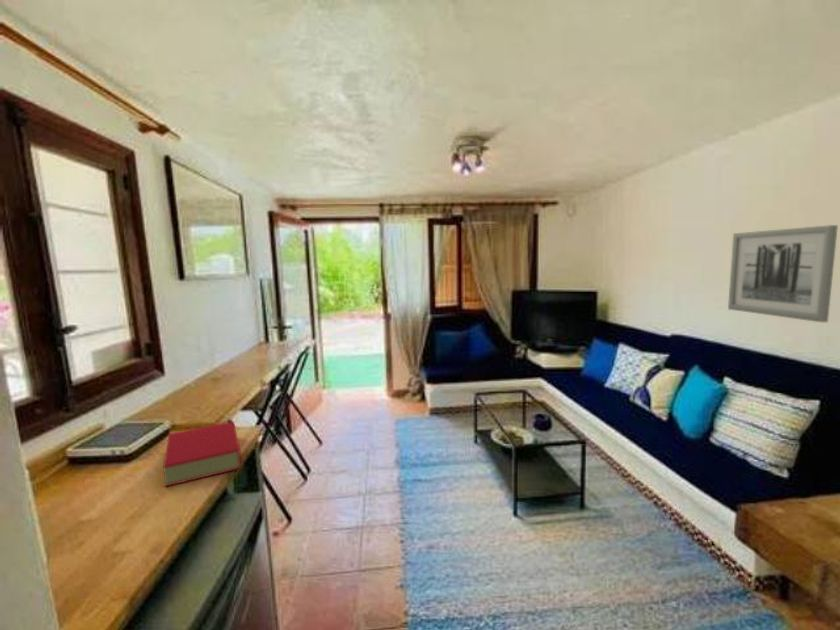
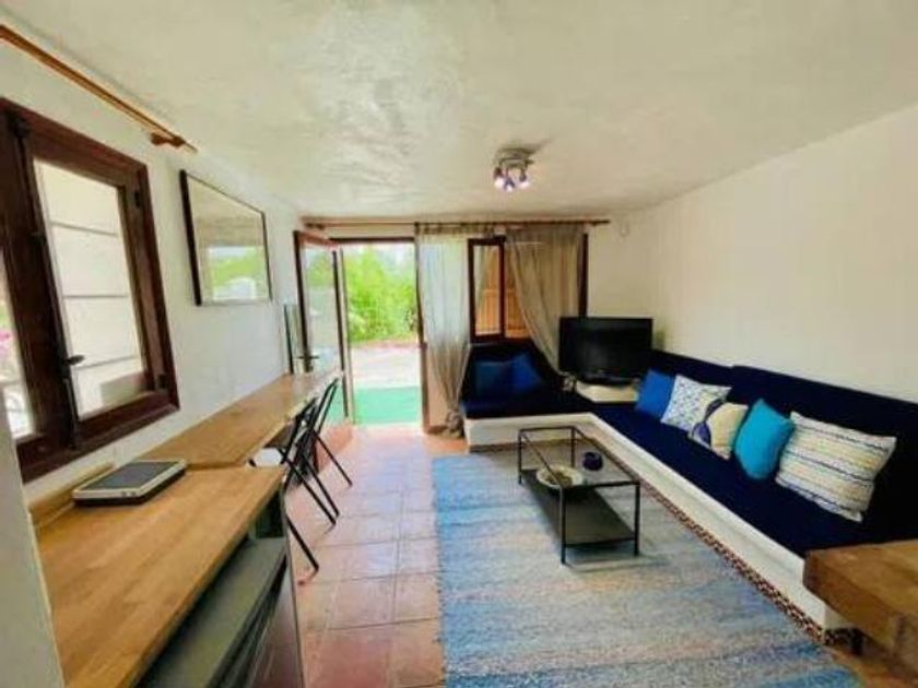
- book (203, 450)
- wall art (775, 273)
